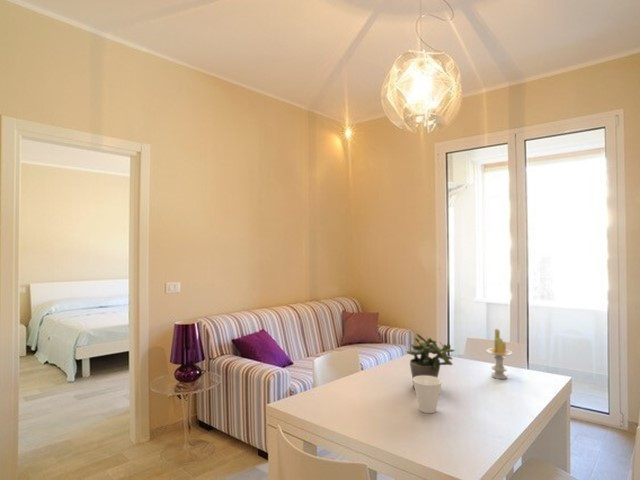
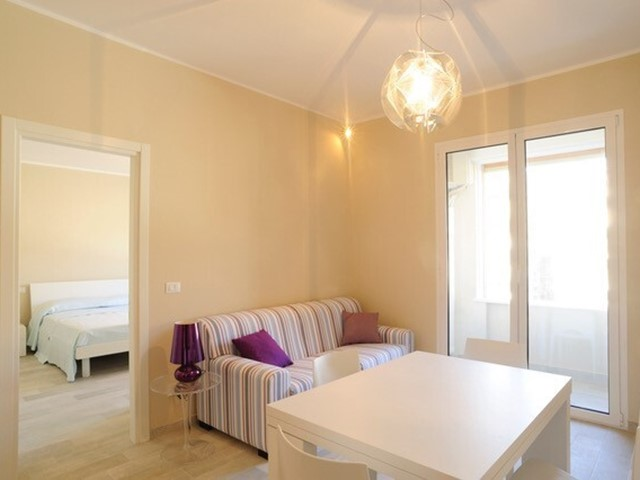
- cup (427, 394)
- potted plant (431, 362)
- candle (499, 353)
